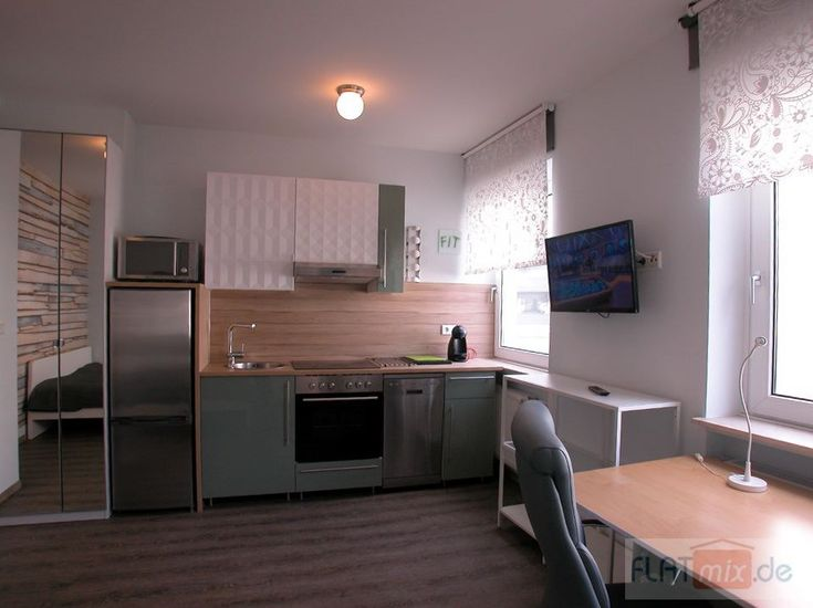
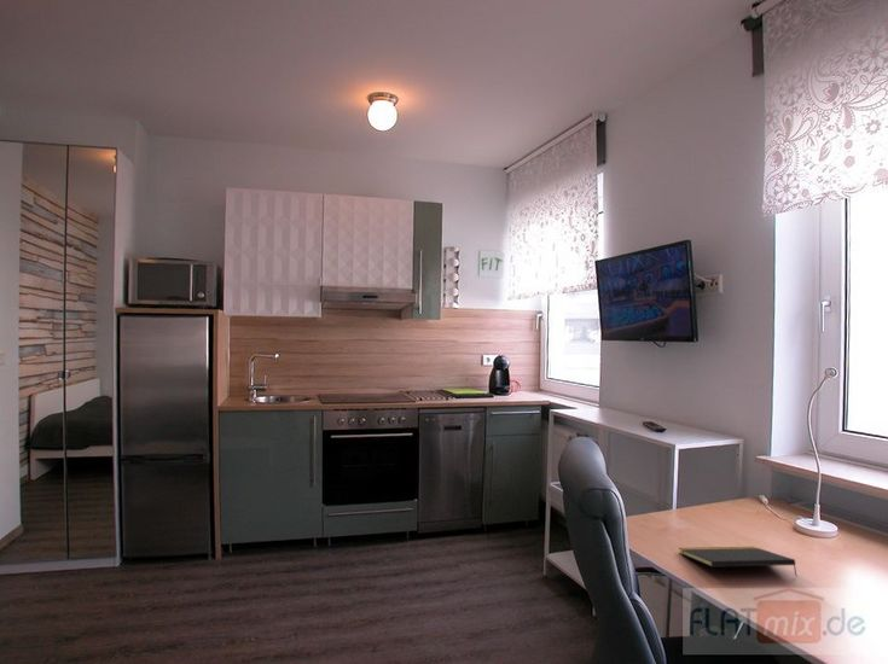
+ notepad (733, 555)
